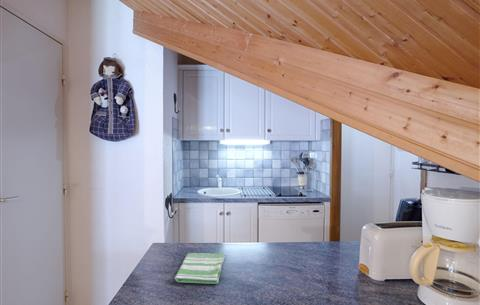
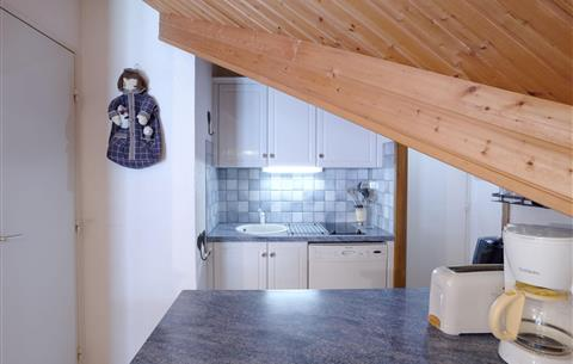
- dish towel (201, 266)
